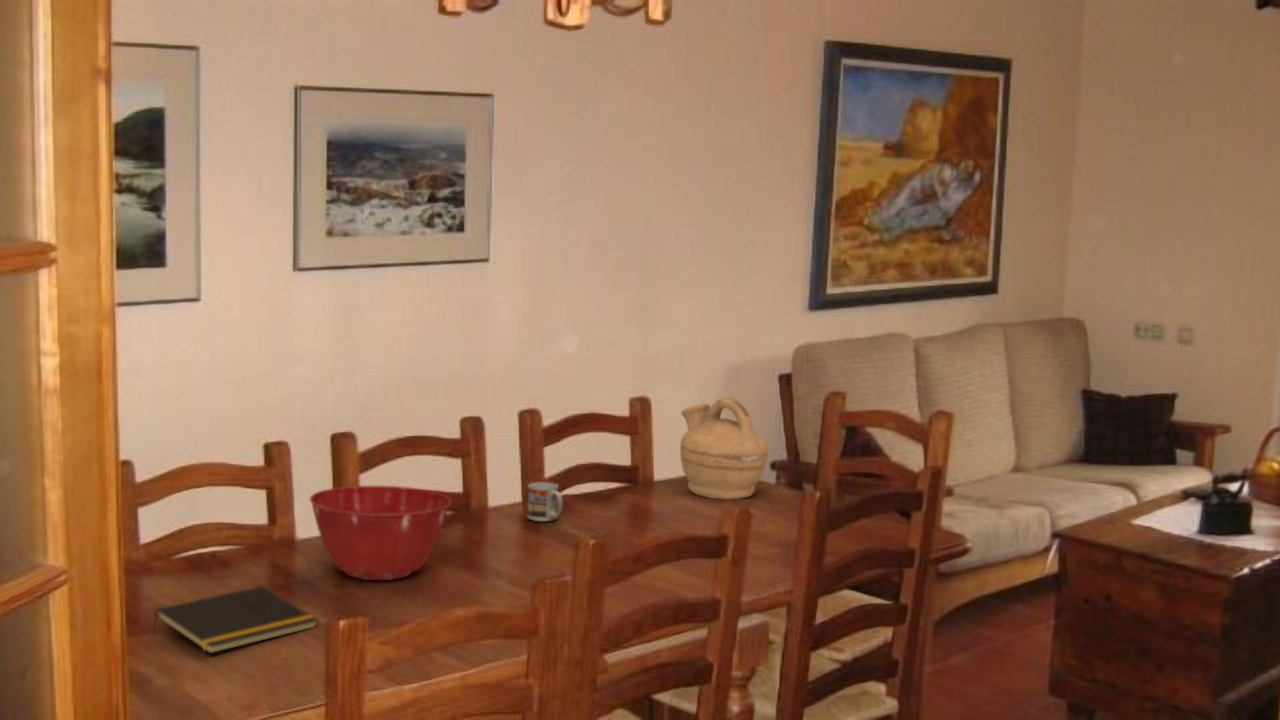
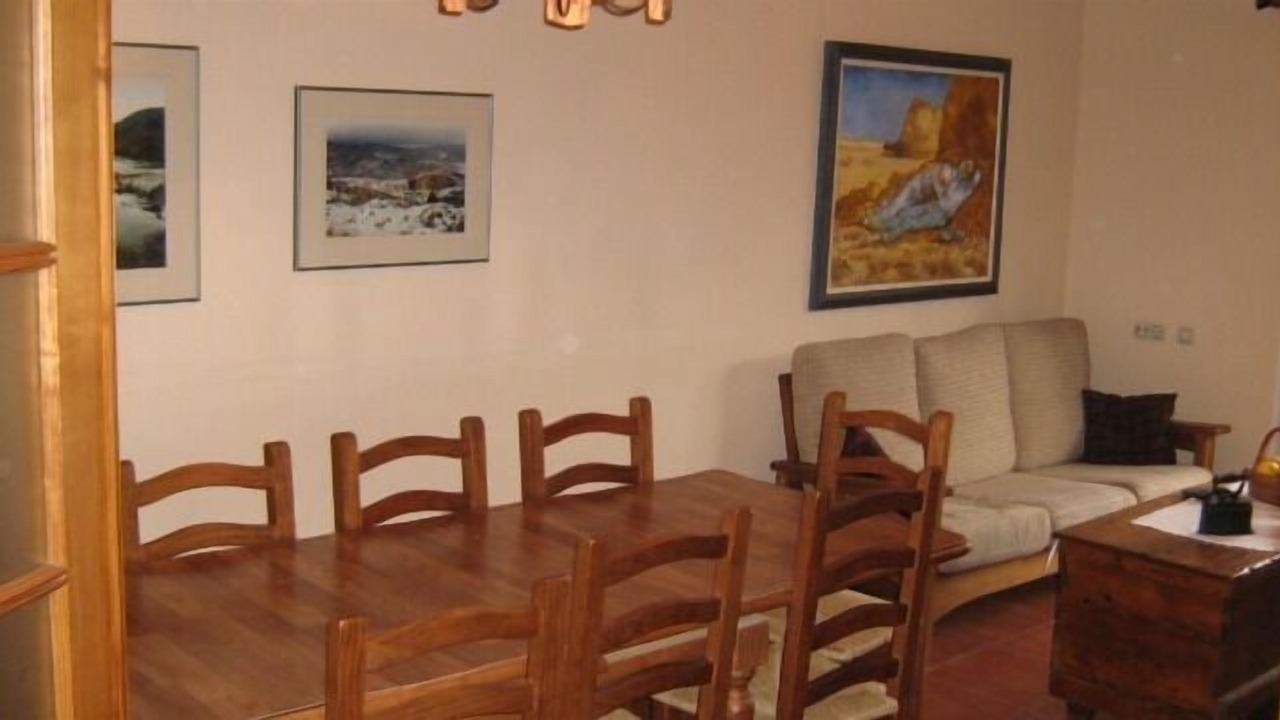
- notepad (237, 617)
- mixing bowl (380, 535)
- teapot (721, 445)
- cup (547, 502)
